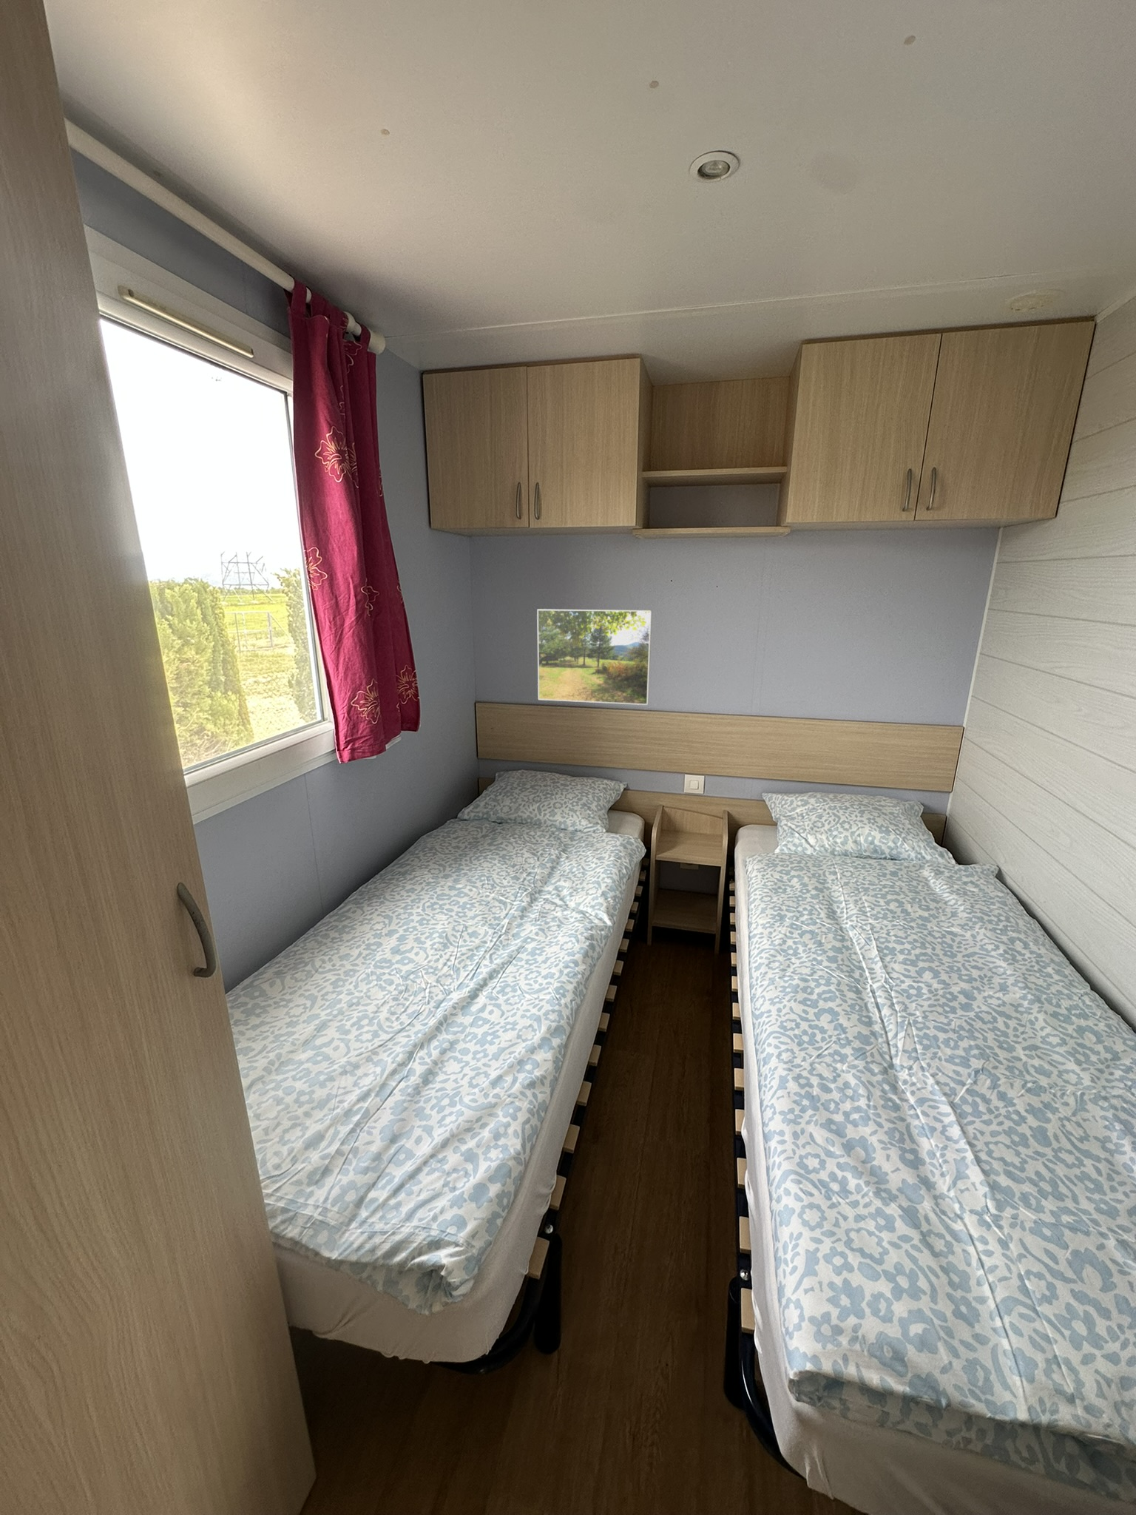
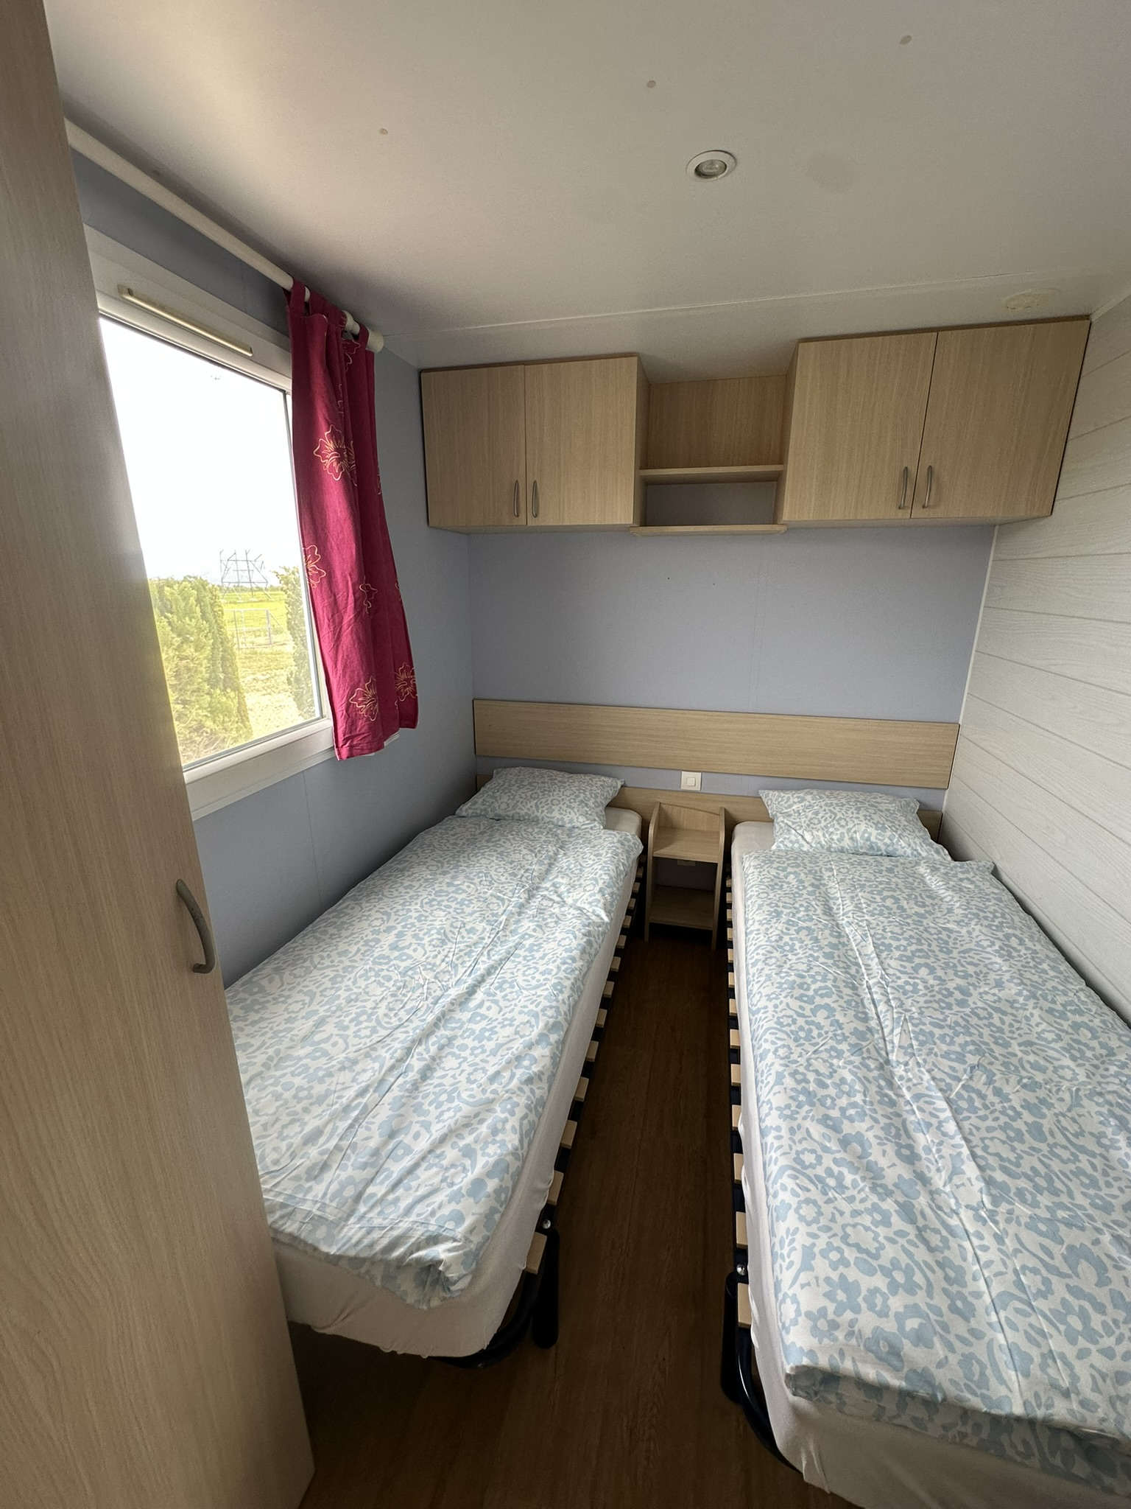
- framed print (592, 656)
